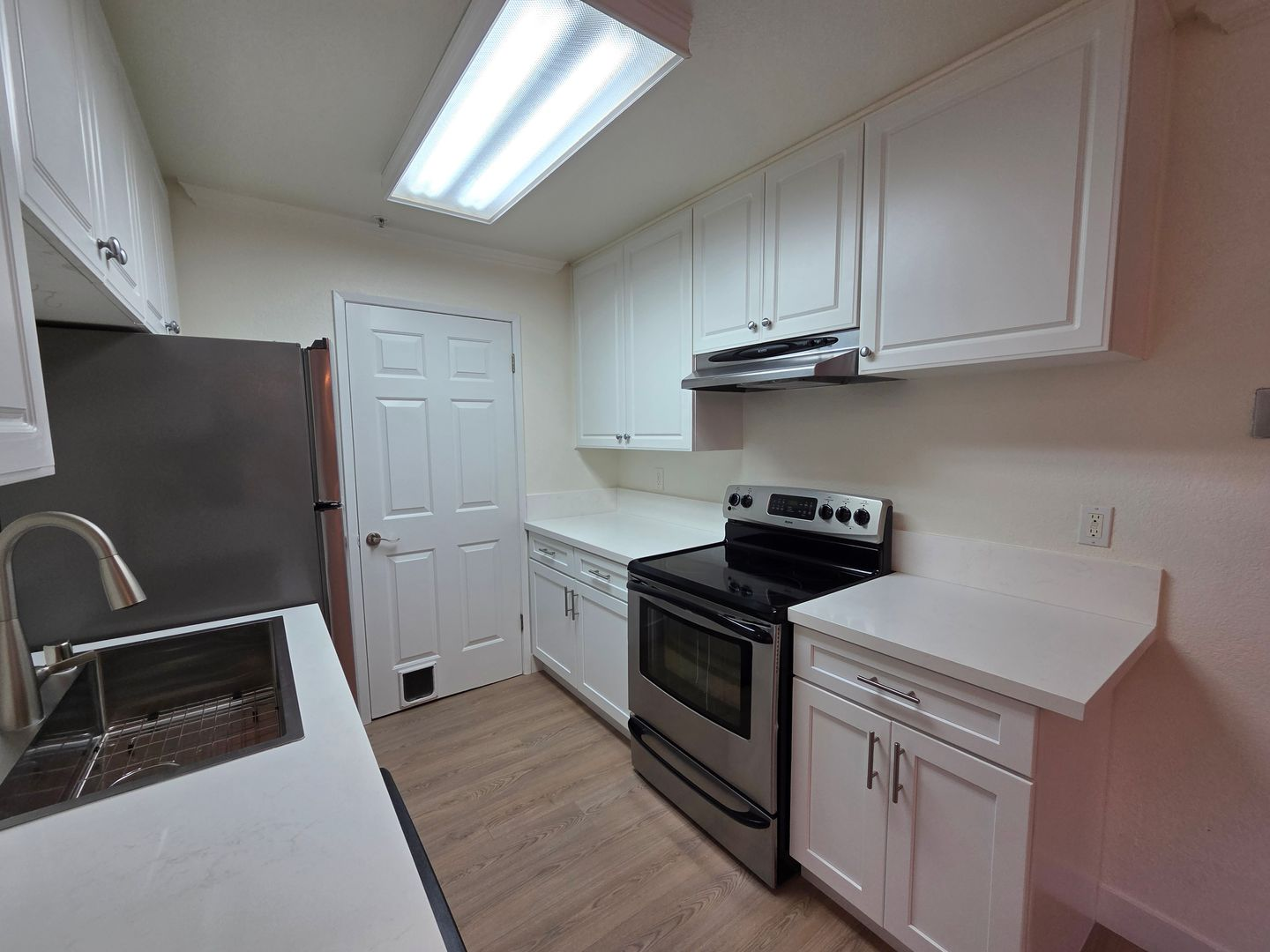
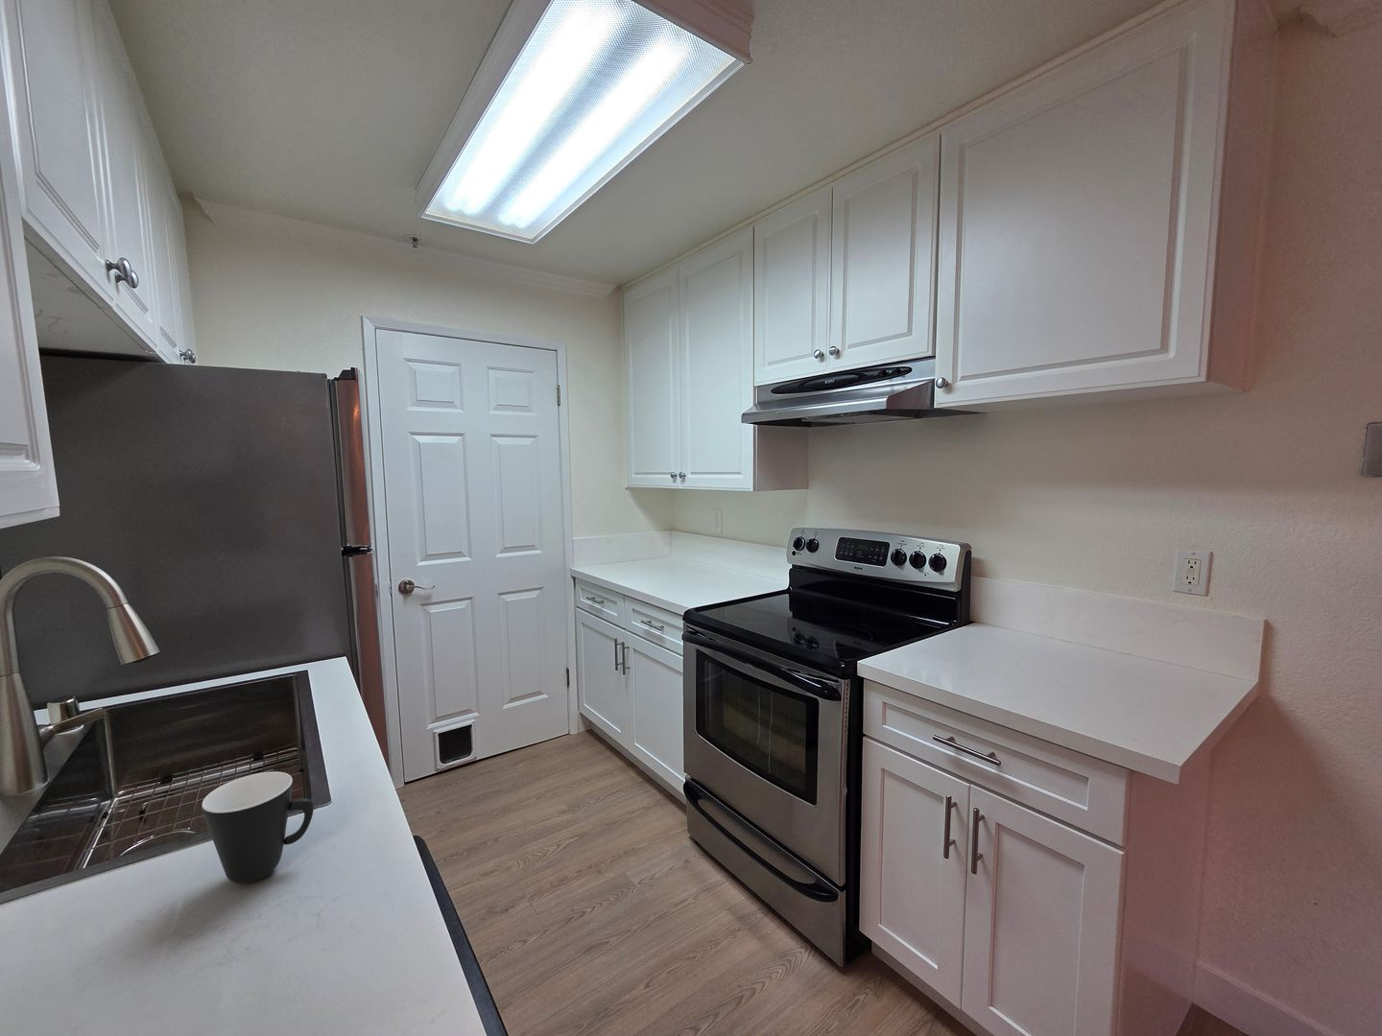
+ mug (262, 829)
